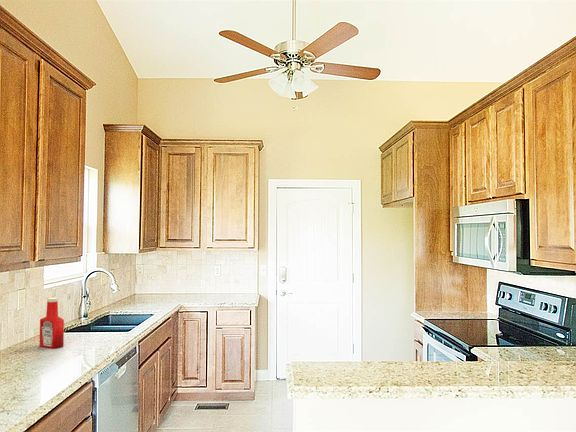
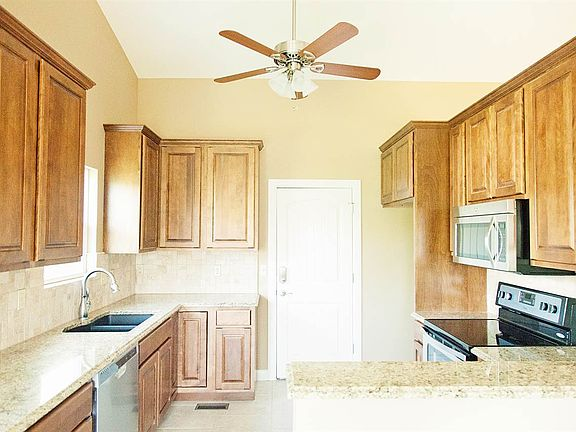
- soap bottle (52, 322)
